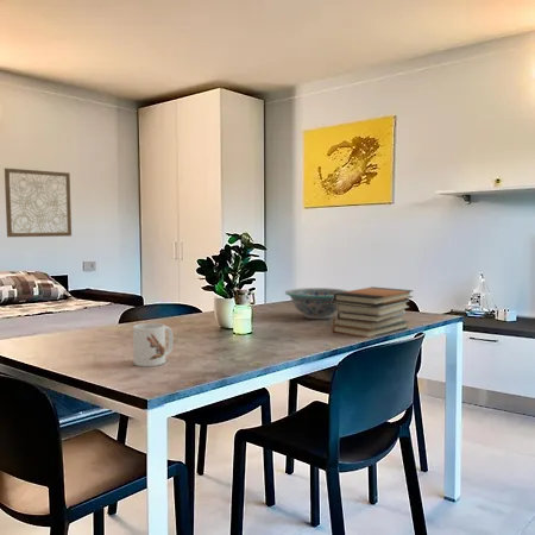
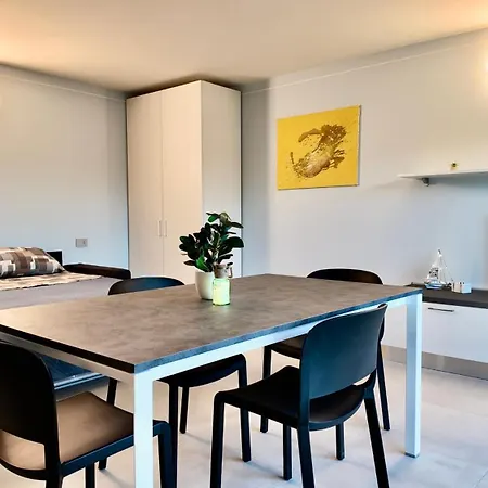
- decorative bowl (317, 303)
- wall art (37, 204)
- mug (155, 342)
- book stack (372, 310)
